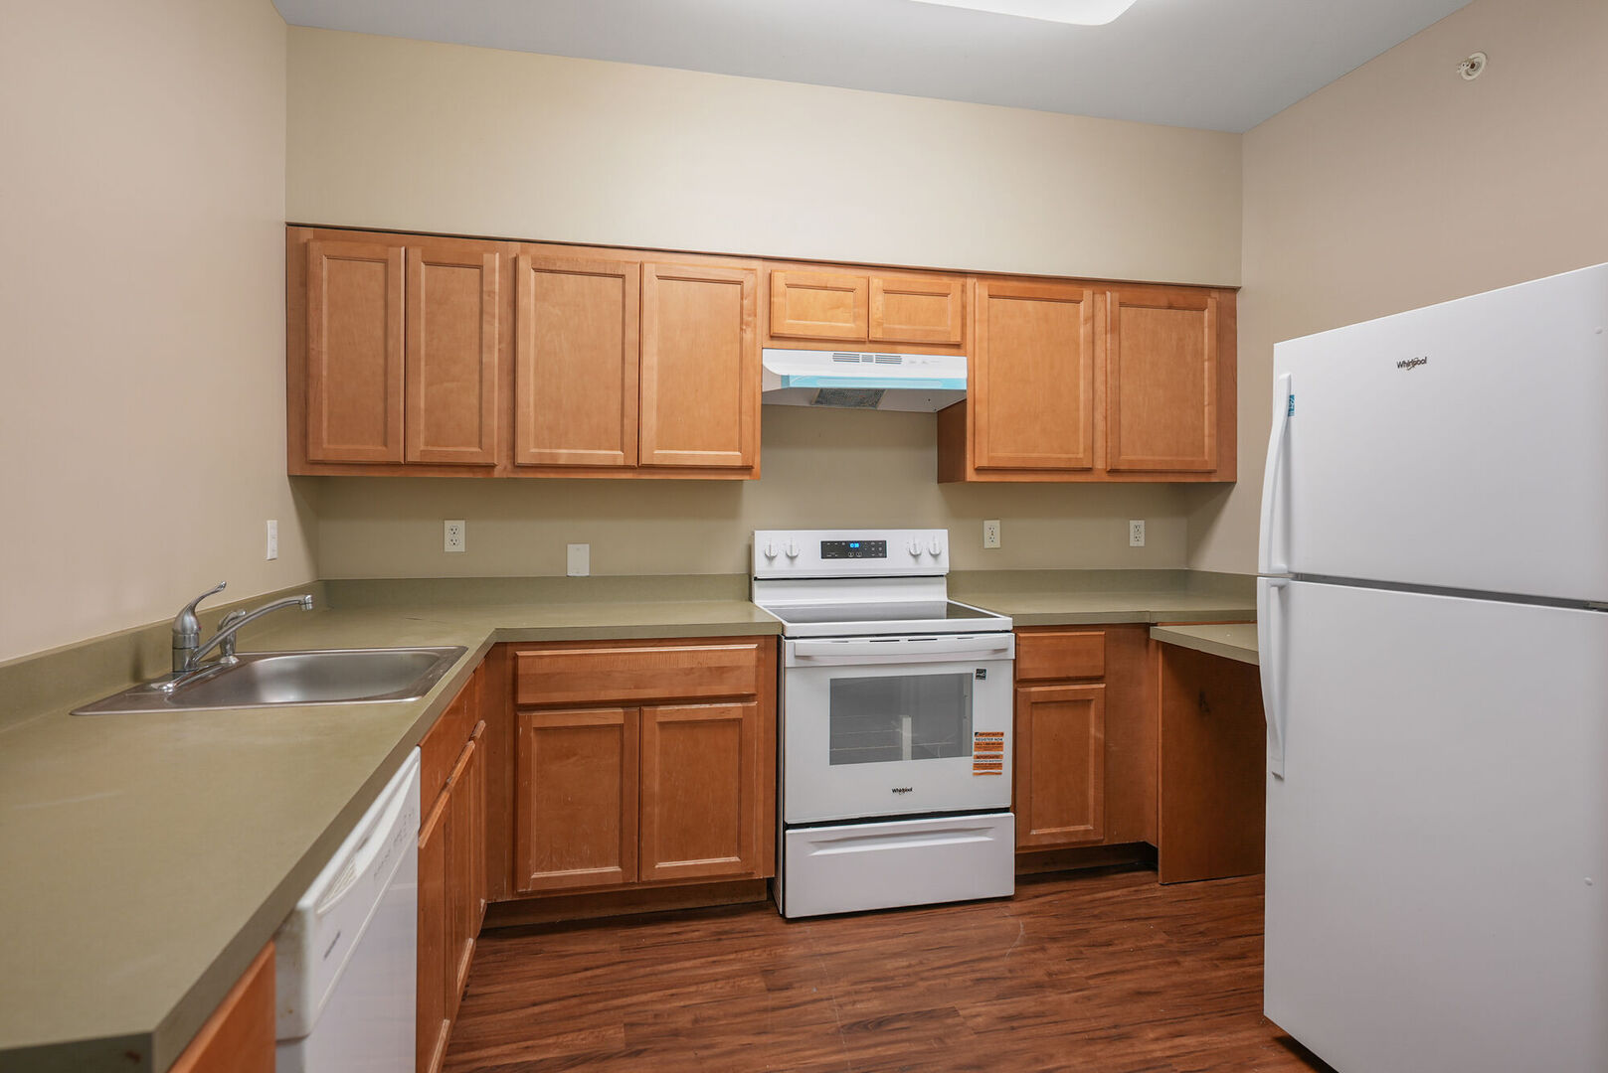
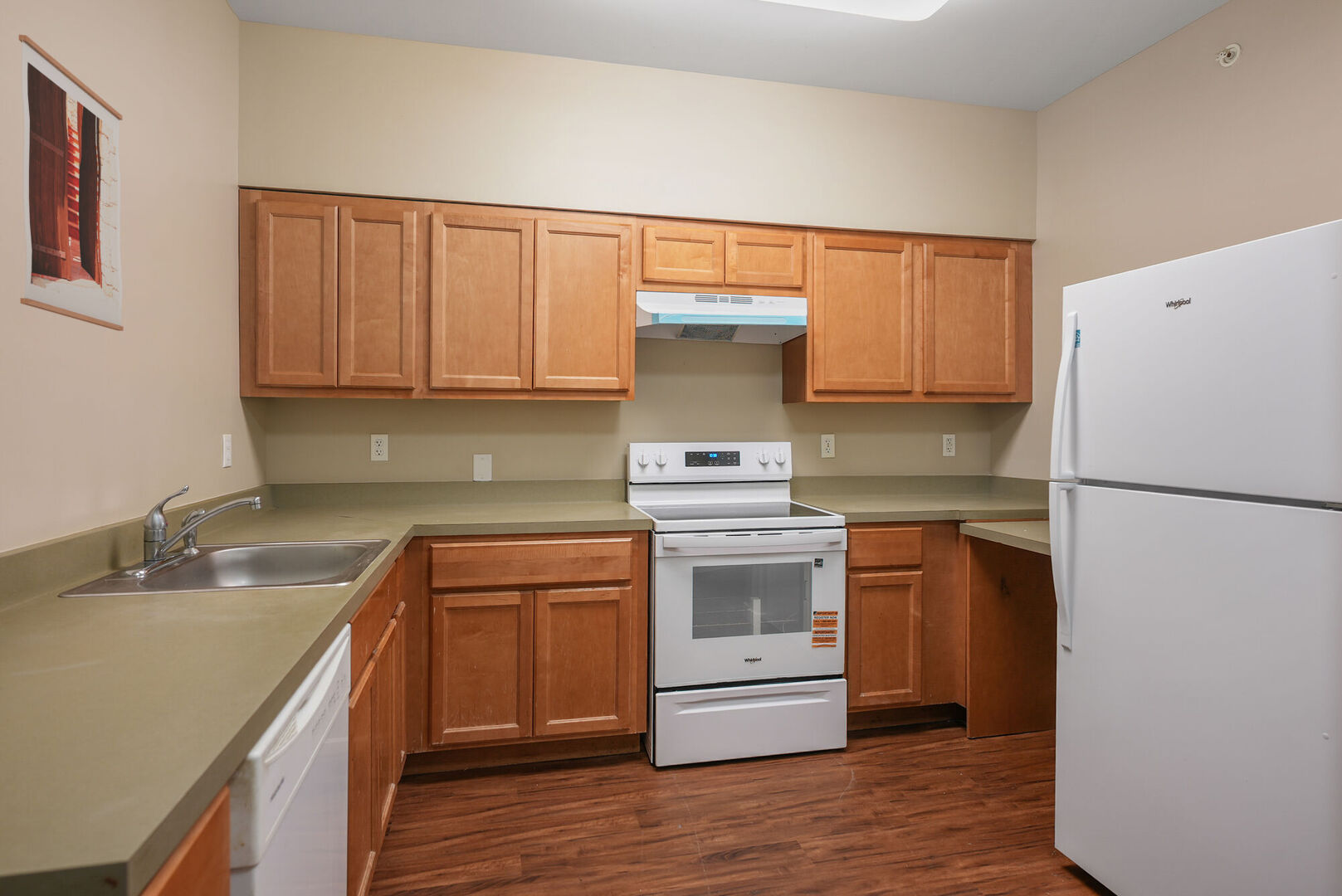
+ wall art (76, 199)
